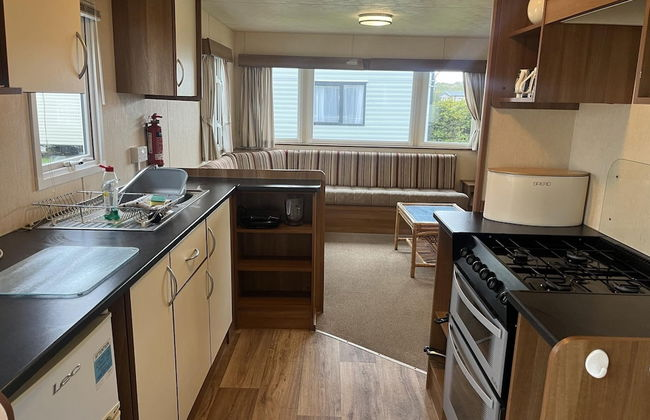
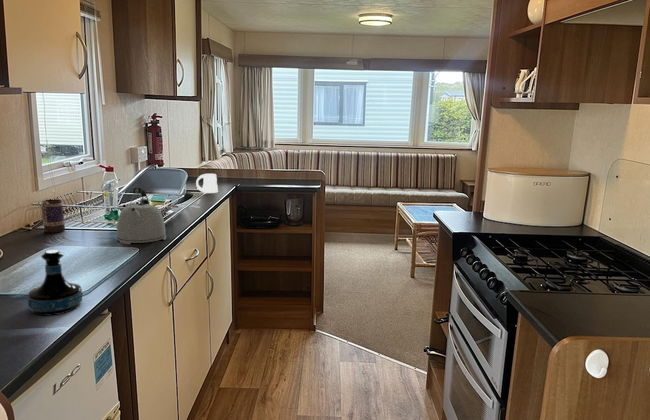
+ mug (51, 216)
+ mug (207, 183)
+ tequila bottle (54, 279)
+ kettle (140, 213)
